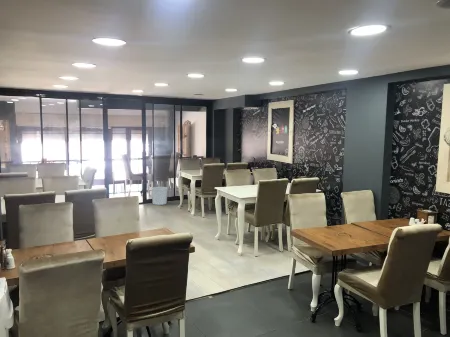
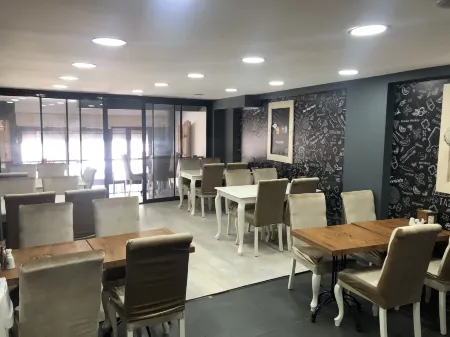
- waste bin (159, 195)
